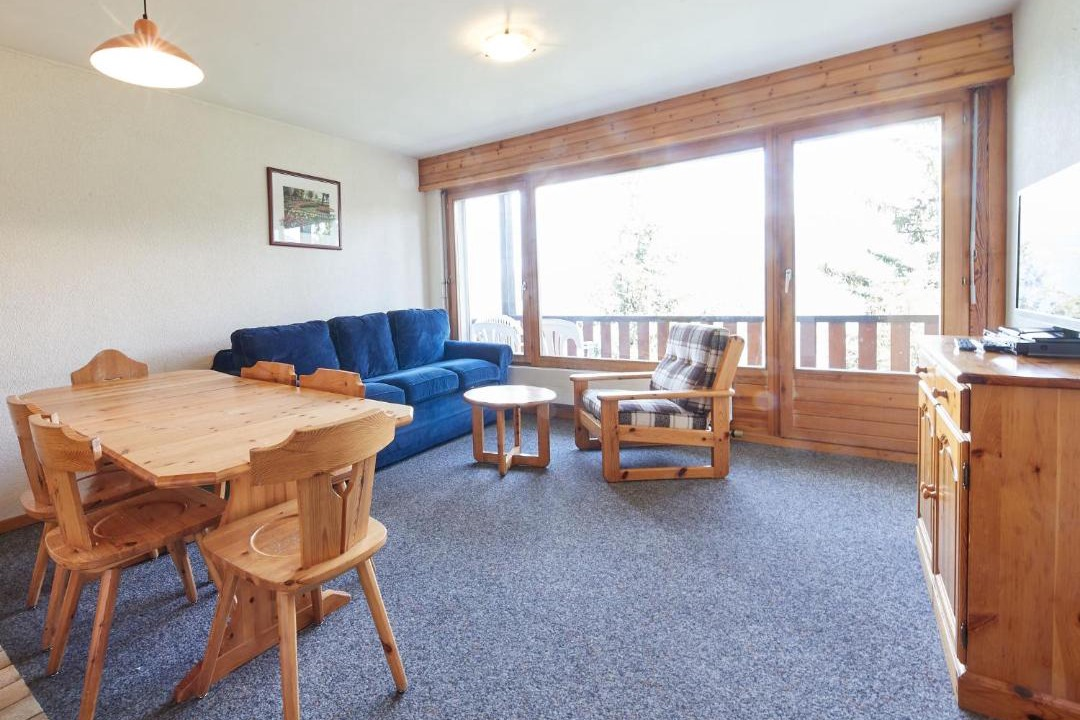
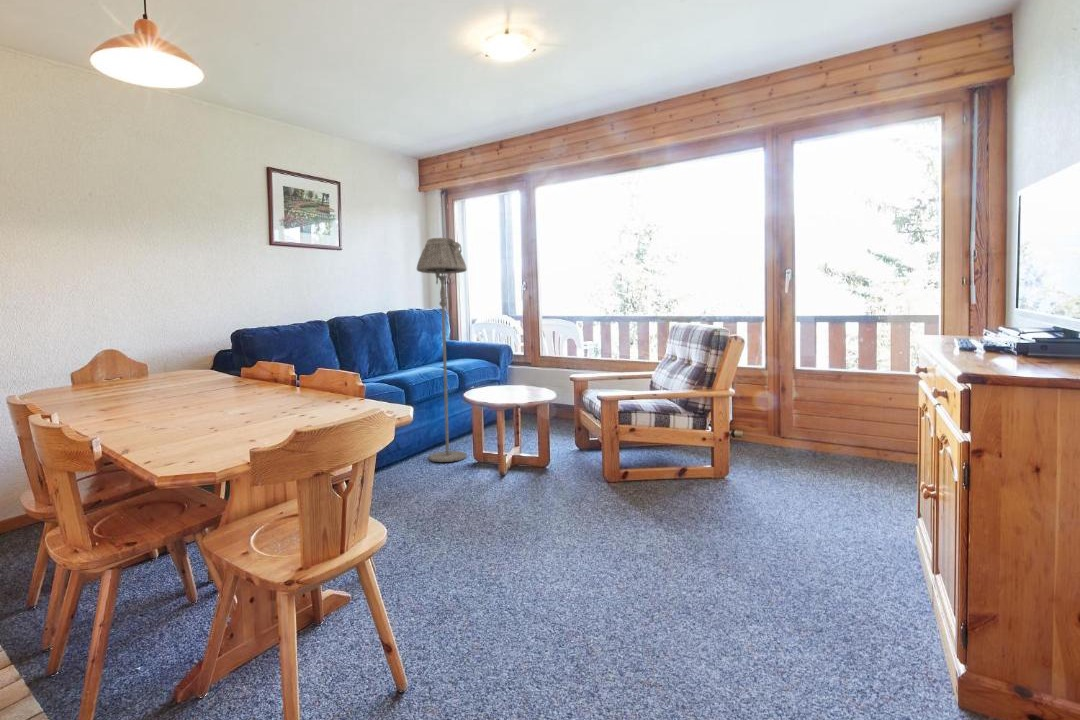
+ floor lamp (444, 349)
